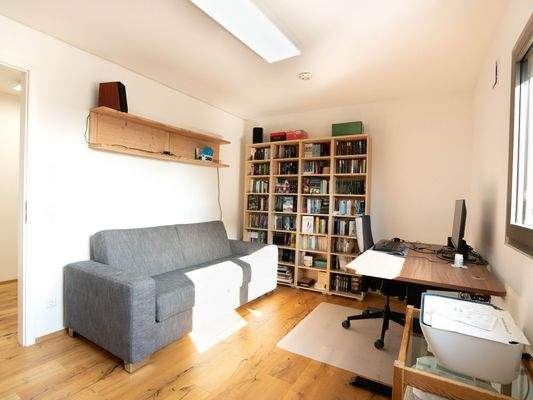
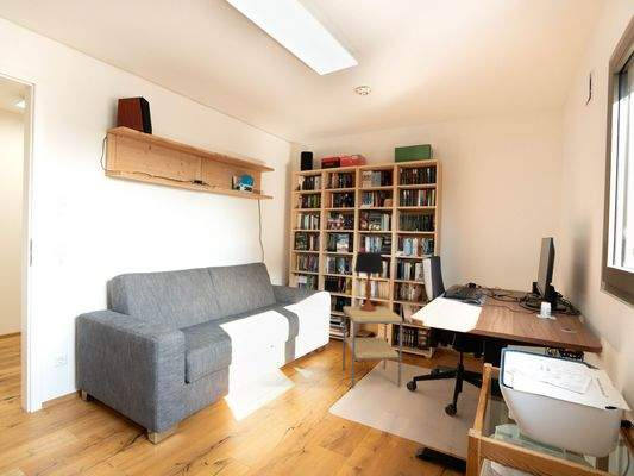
+ table lamp (368, 281)
+ side table (370, 344)
